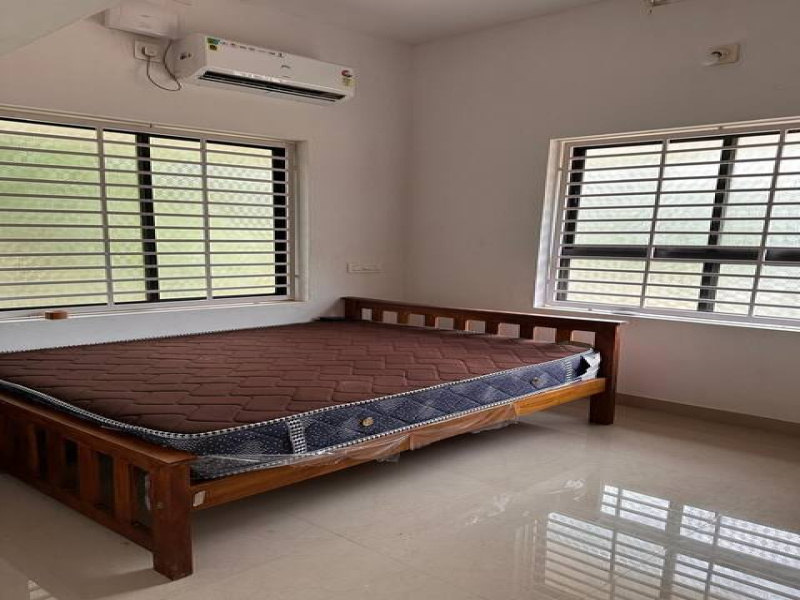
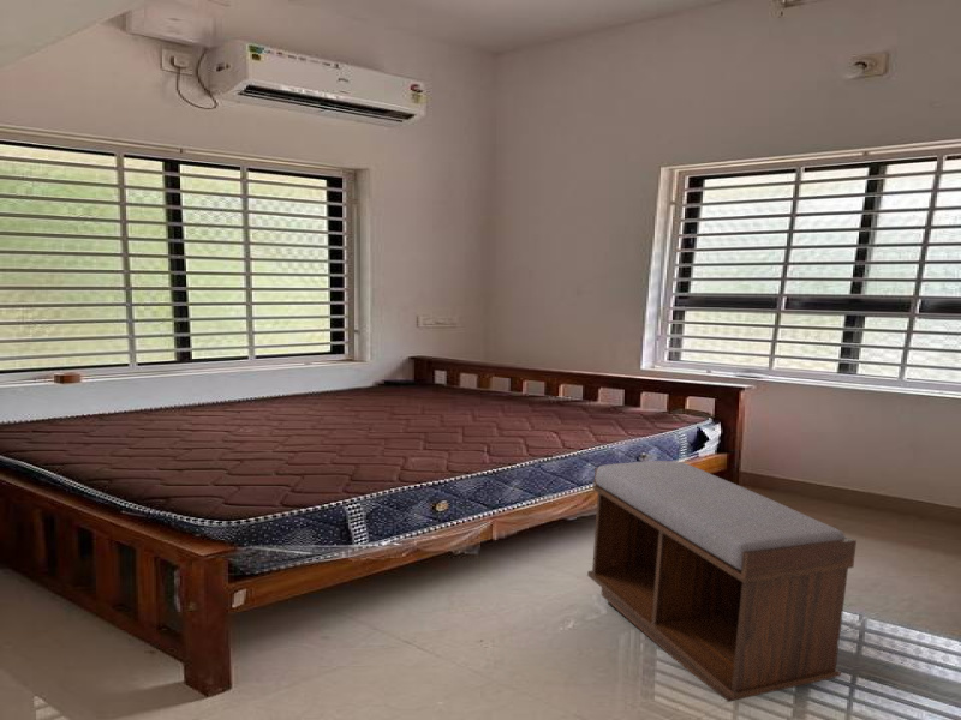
+ bench (702, 564)
